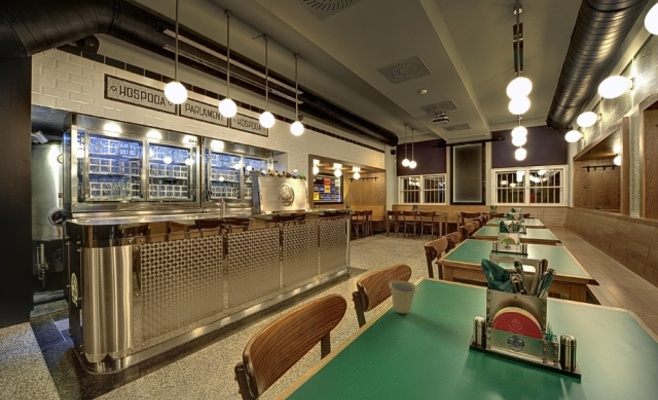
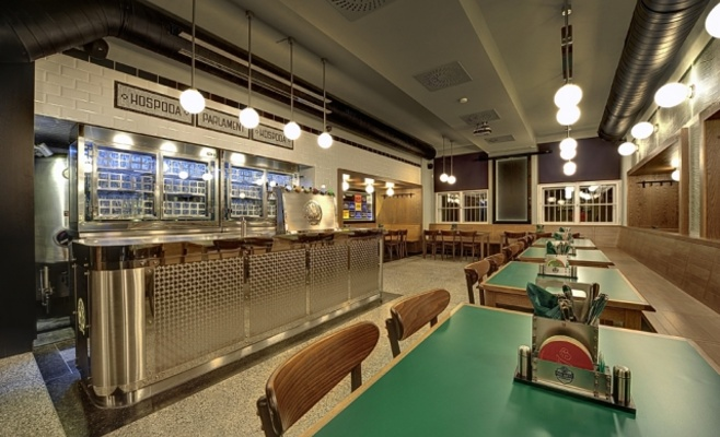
- cup (403, 298)
